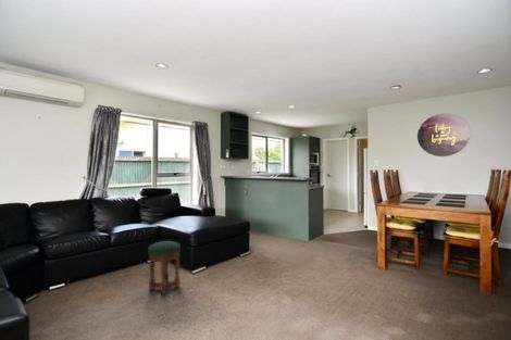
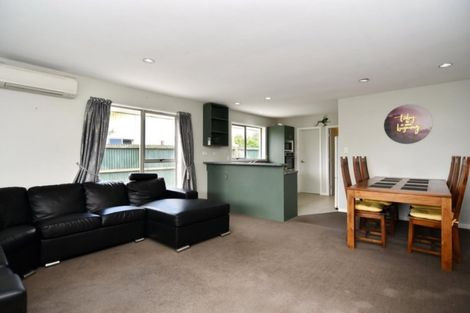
- stool (164, 265)
